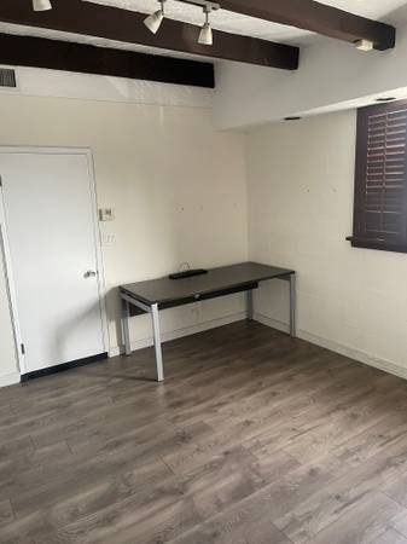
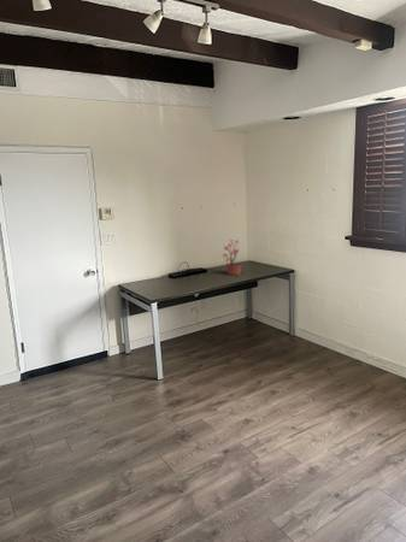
+ potted plant (234, 257)
